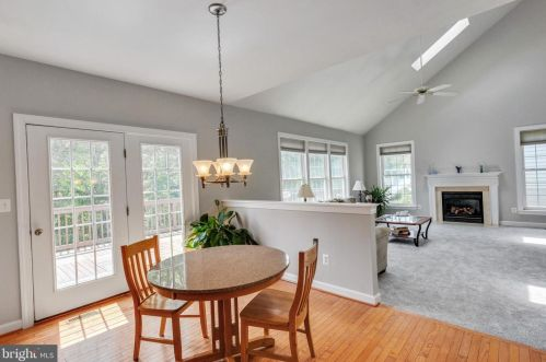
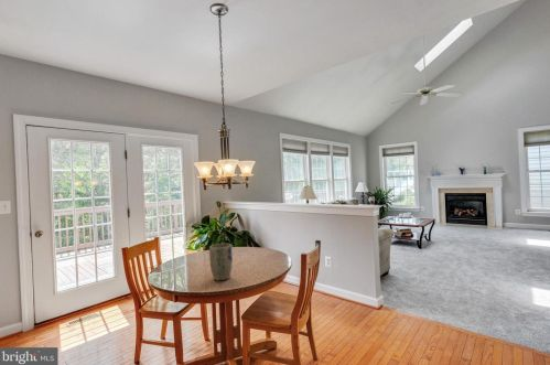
+ plant pot (220, 261)
